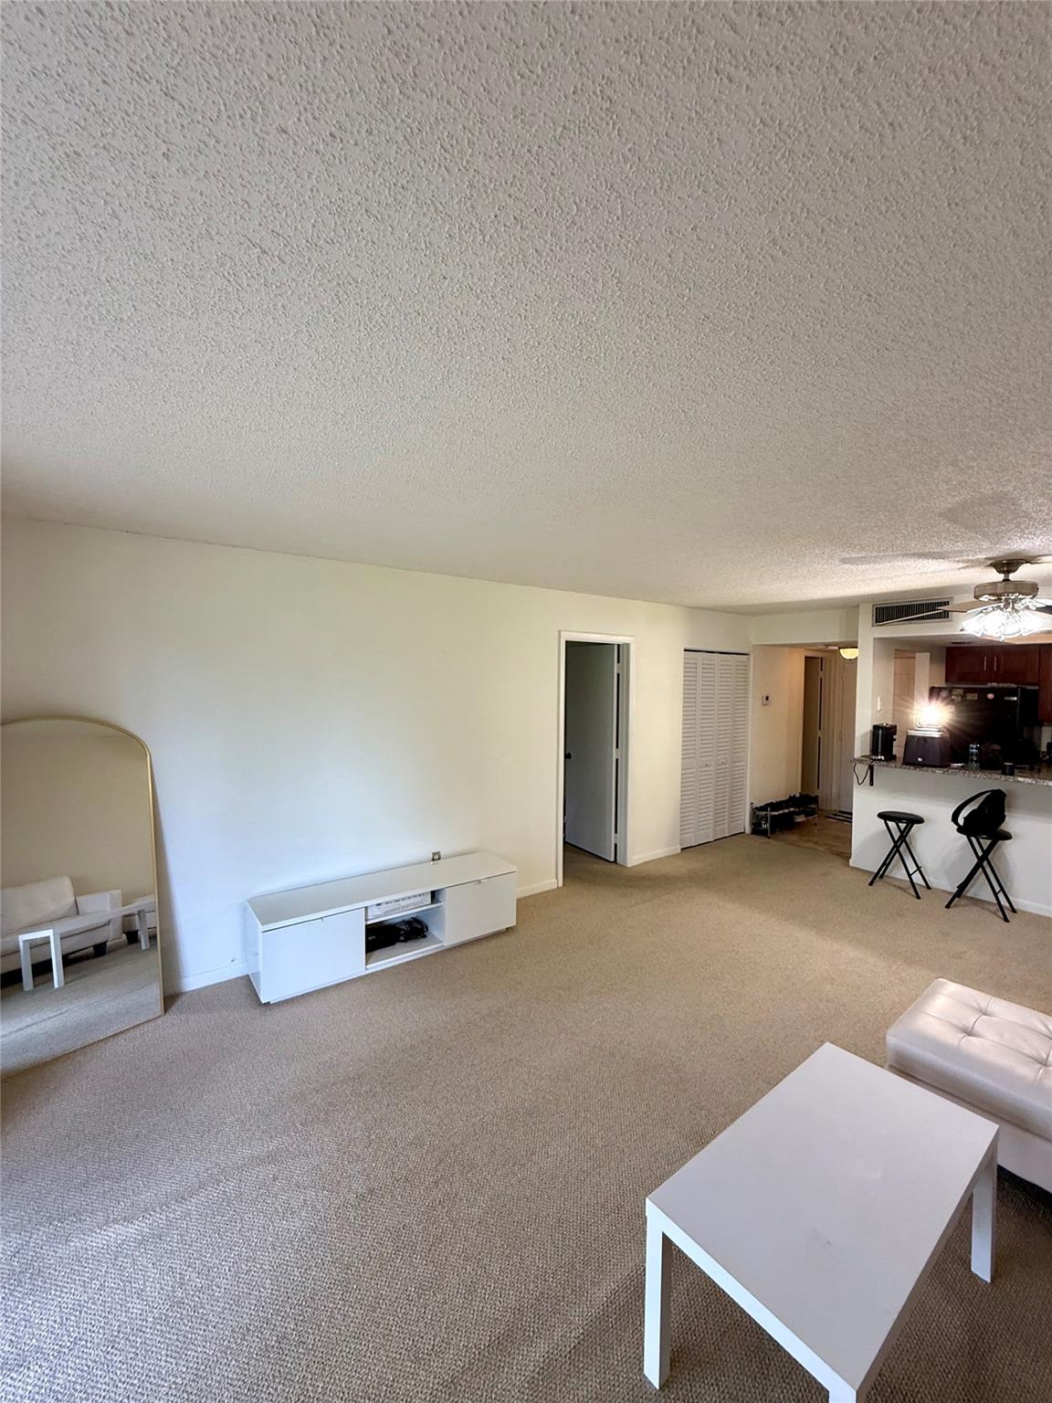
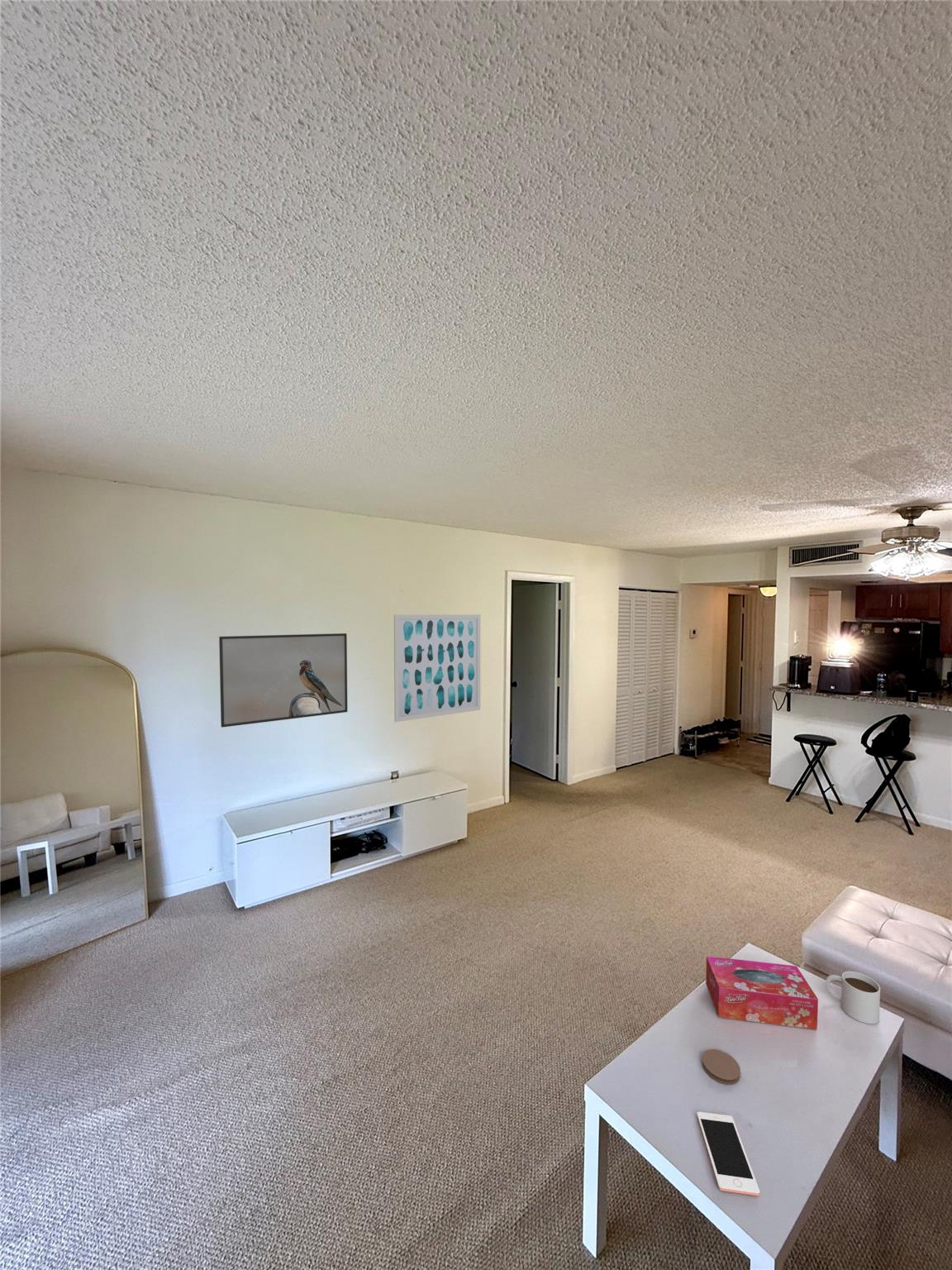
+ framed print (288, 676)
+ mug (852, 993)
+ wall art (440, 665)
+ coaster (721, 1066)
+ tissue box (759, 991)
+ cell phone (726, 1150)
